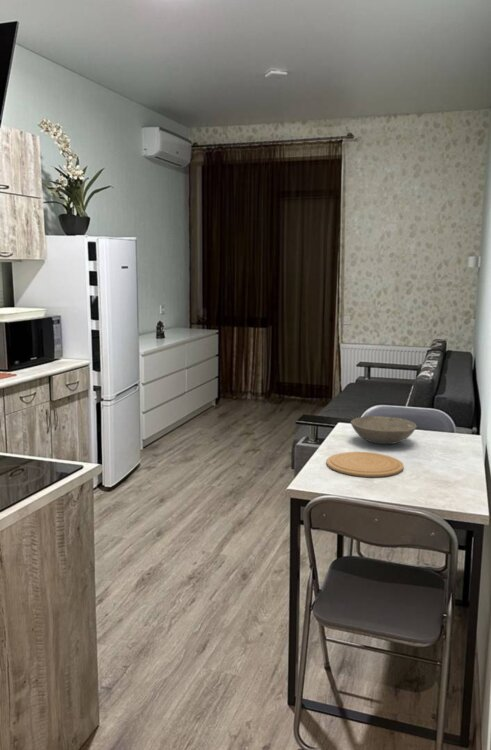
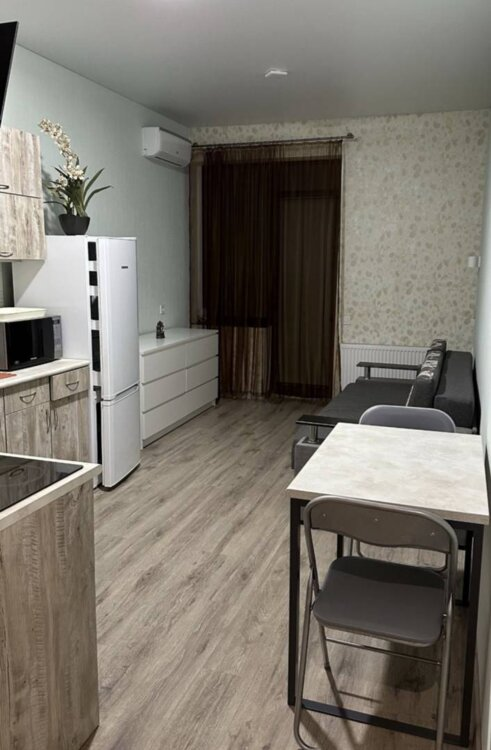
- bowl (382, 432)
- plate (364, 463)
